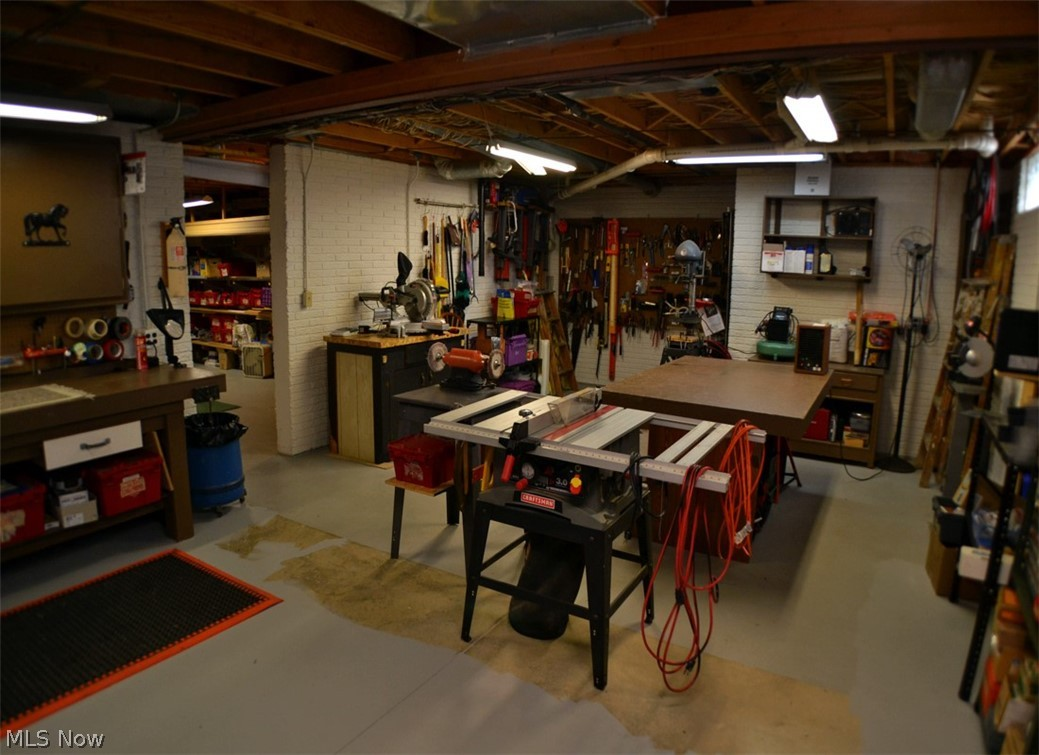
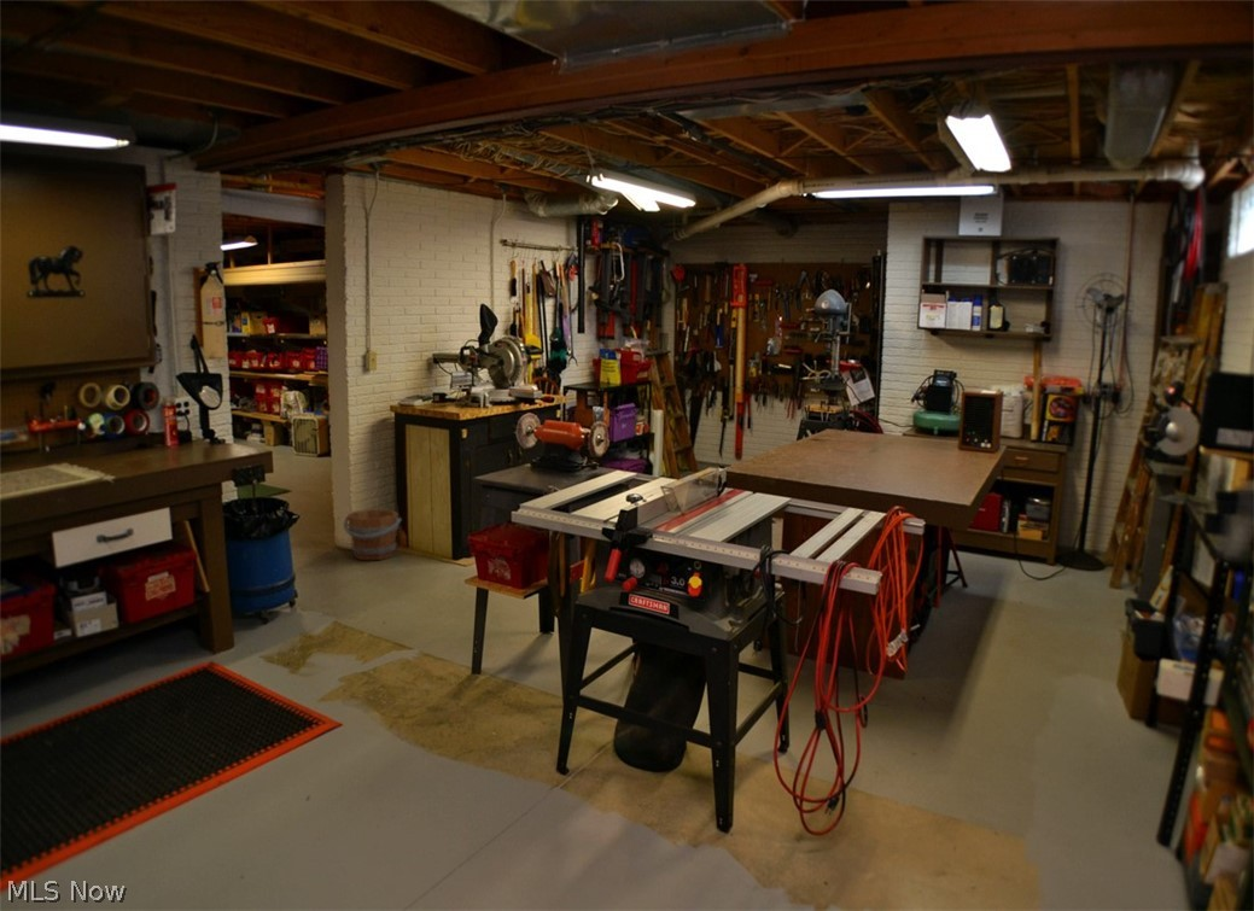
+ bucket (373, 535)
